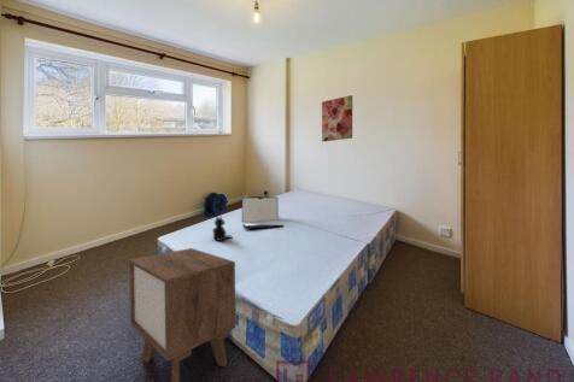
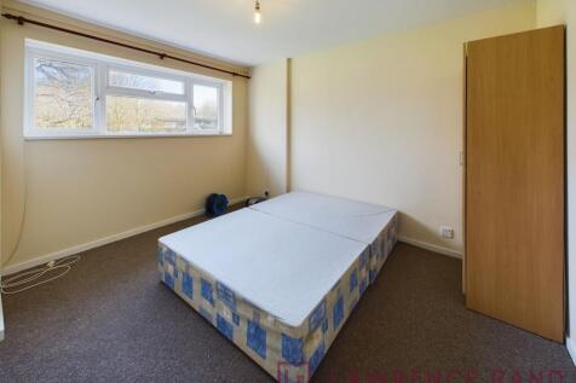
- wall art (336, 119)
- teddy bear (222, 228)
- nightstand (184, 311)
- laptop (262, 211)
